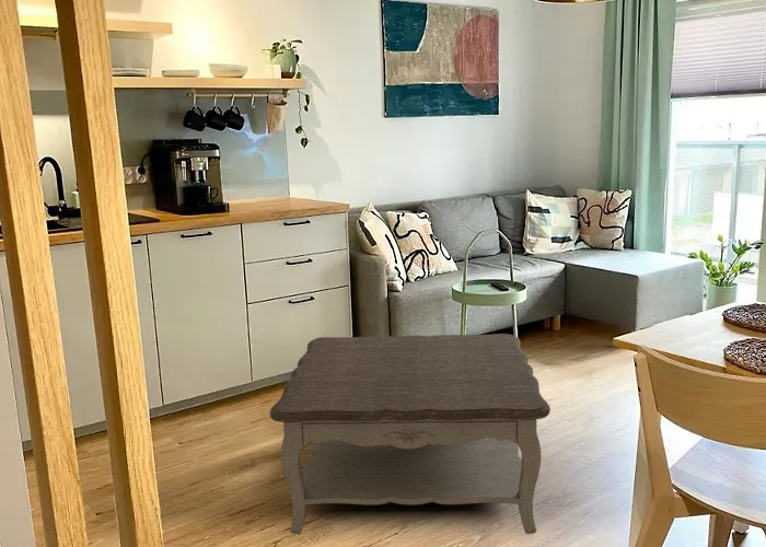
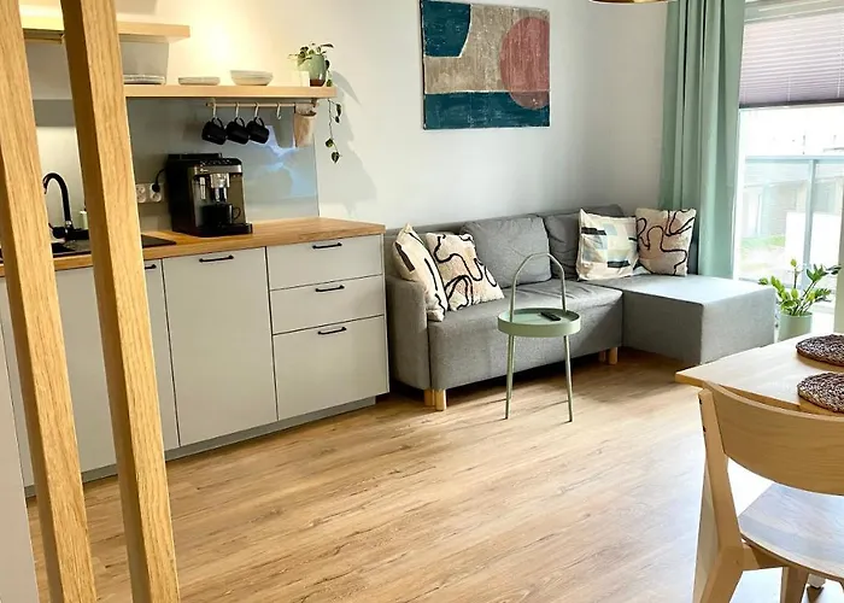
- coffee table (411, 422)
